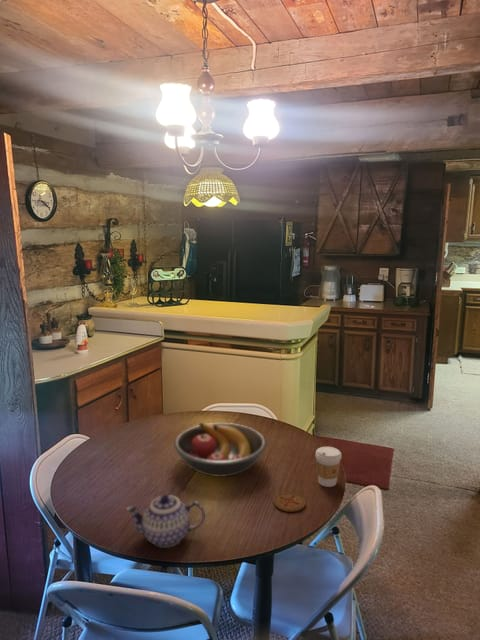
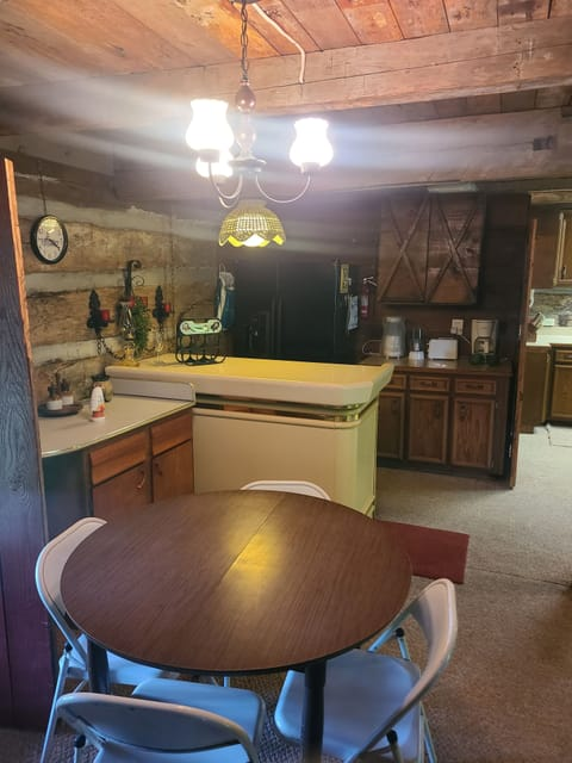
- fruit bowl (220, 449)
- coffee cup (328, 466)
- teapot (165, 516)
- coaster (289, 502)
